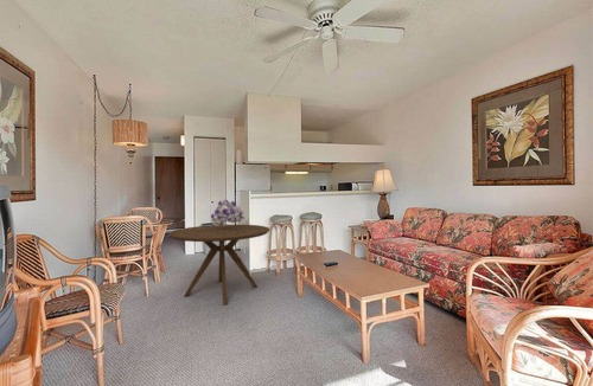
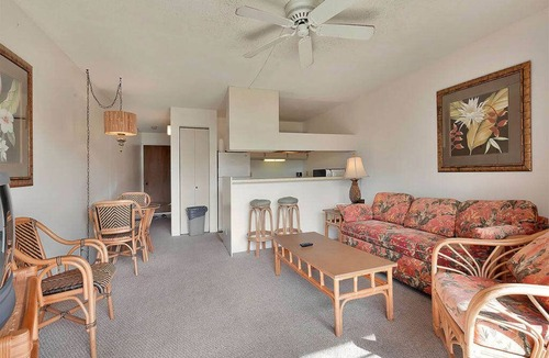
- bouquet (225, 213)
- dining table (222, 260)
